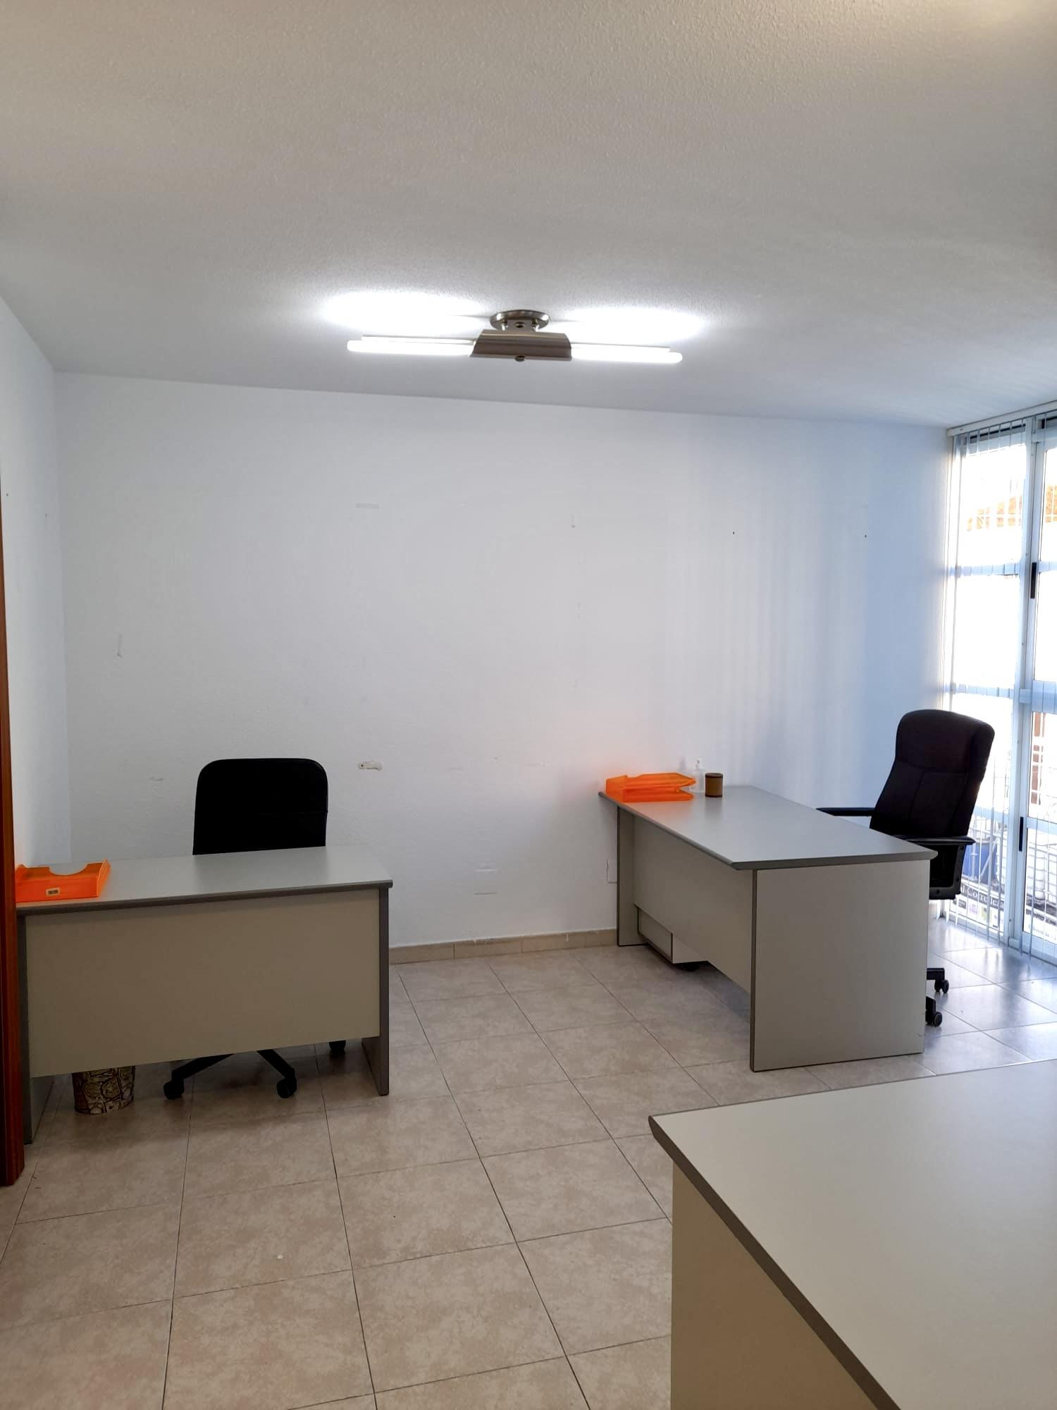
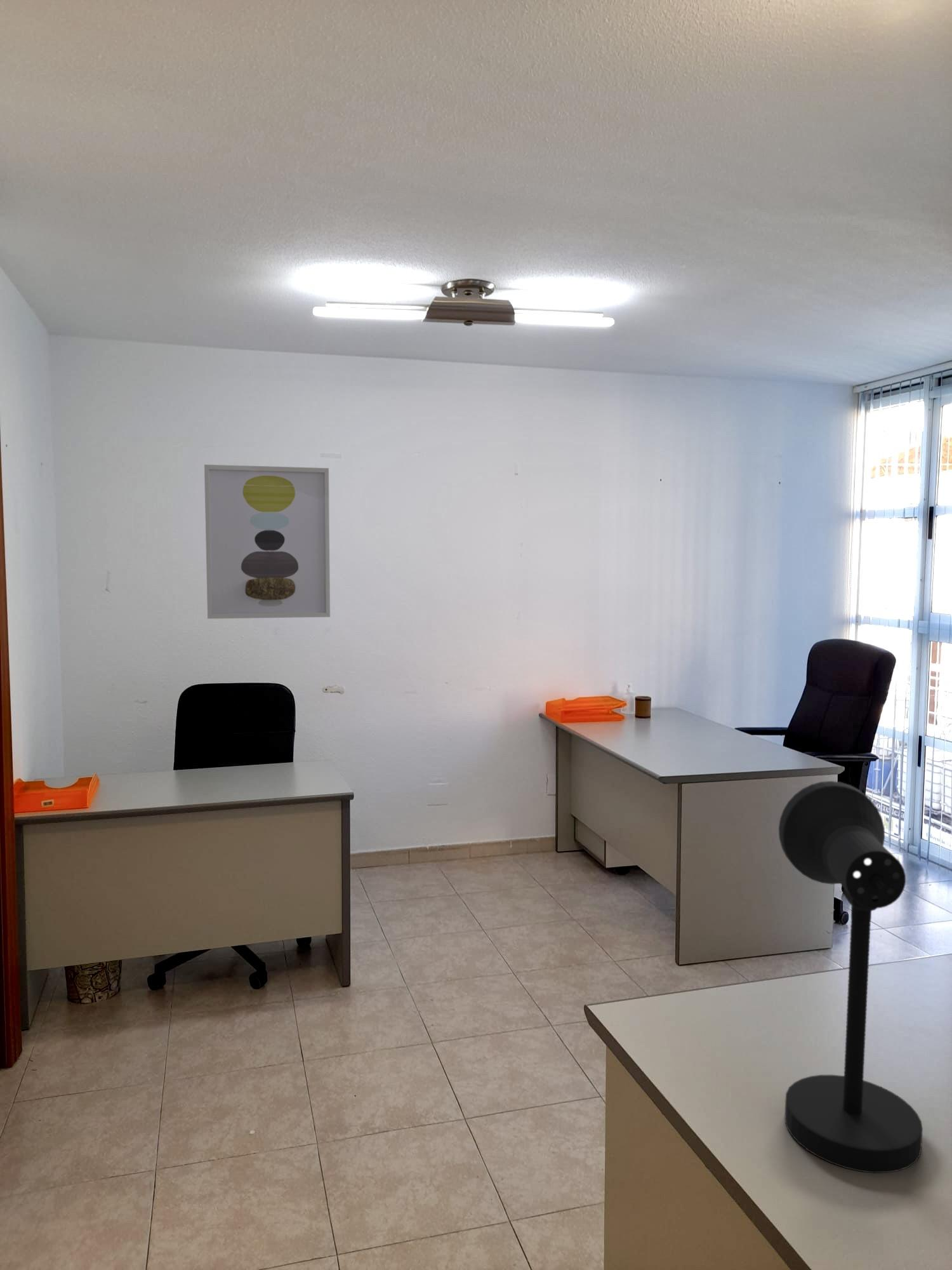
+ desk lamp (849, 956)
+ wall art (268, 542)
